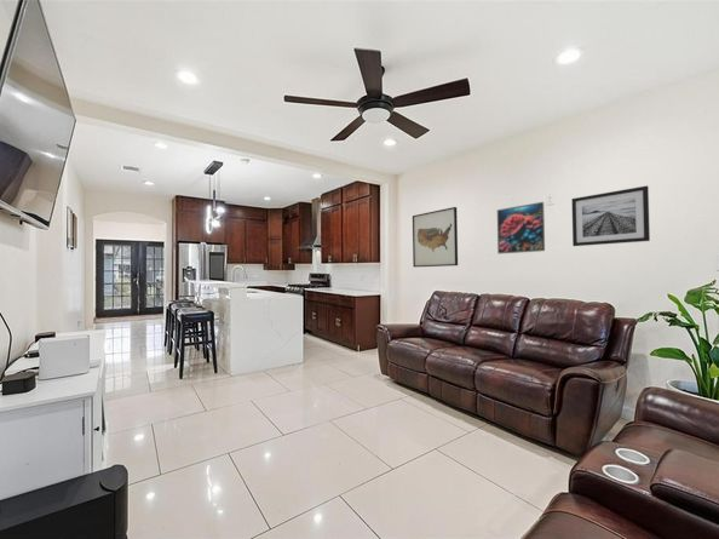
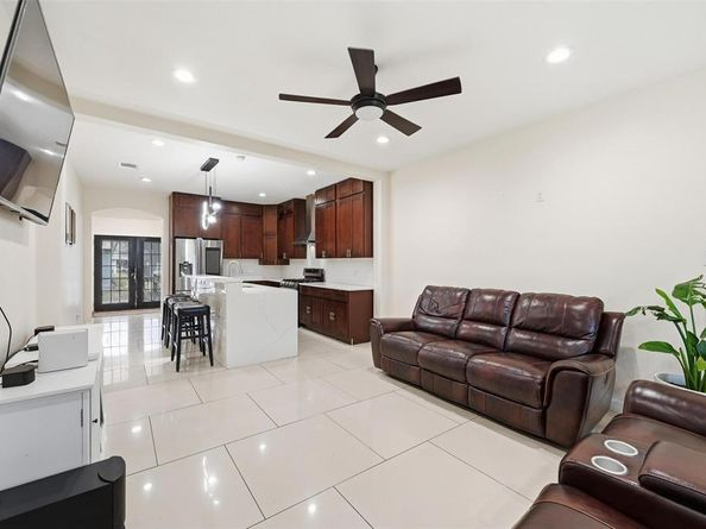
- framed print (519, 229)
- wall art (608, 218)
- wall art (433, 239)
